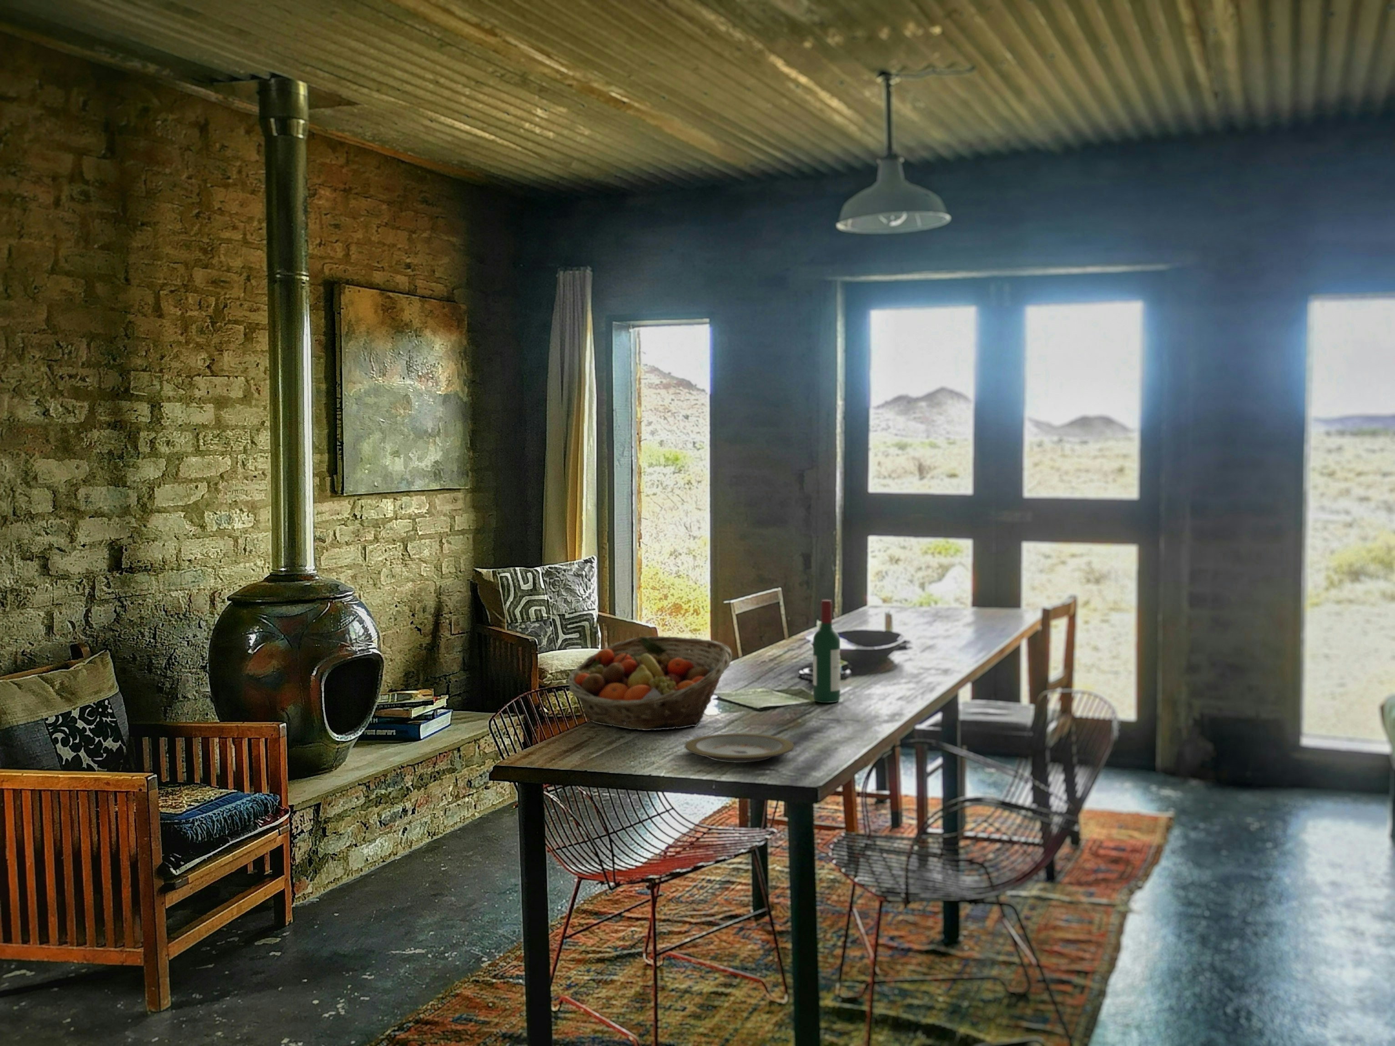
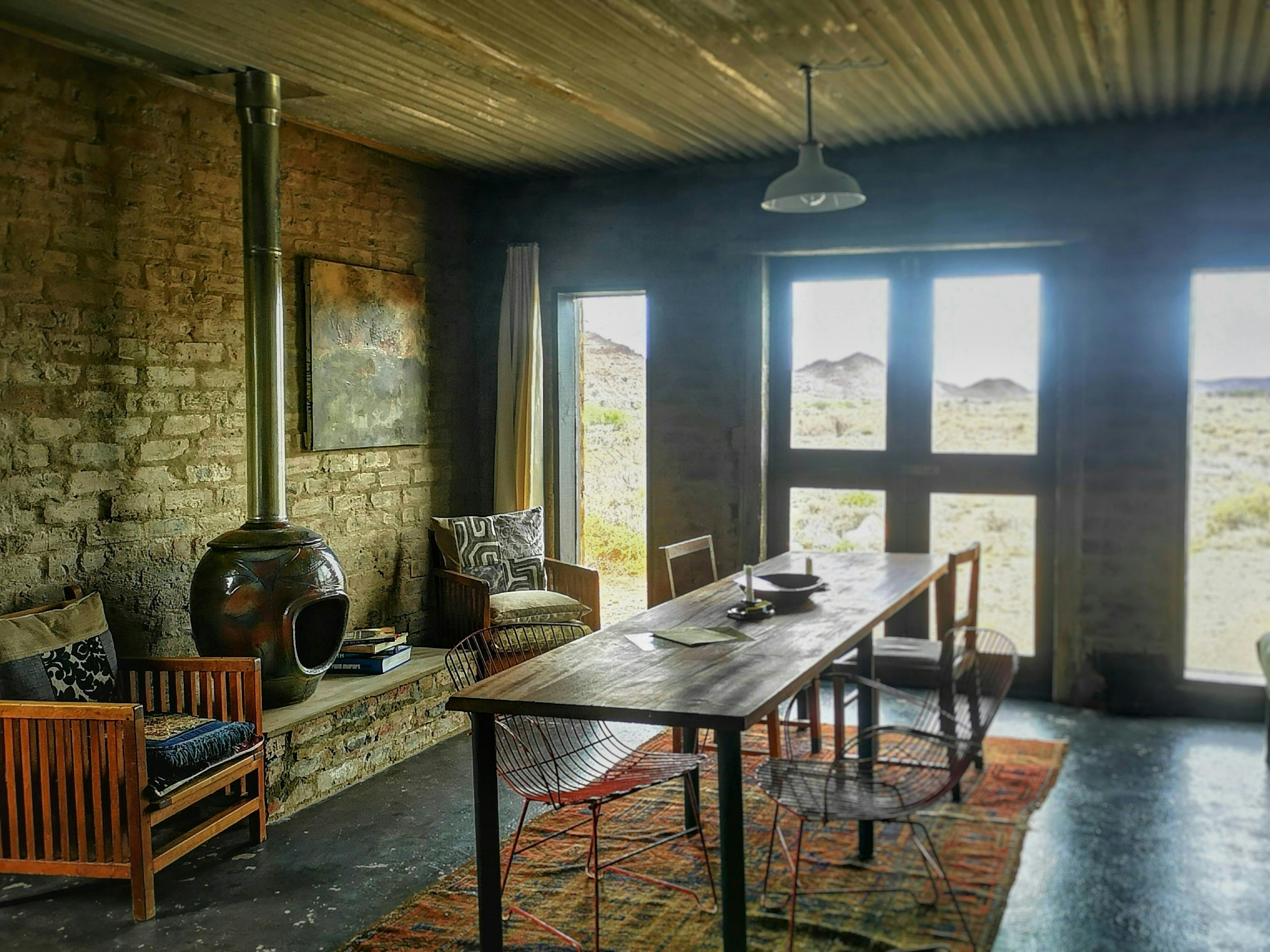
- plate (739, 749)
- fruit basket (649, 681)
- wine bottle (826, 650)
